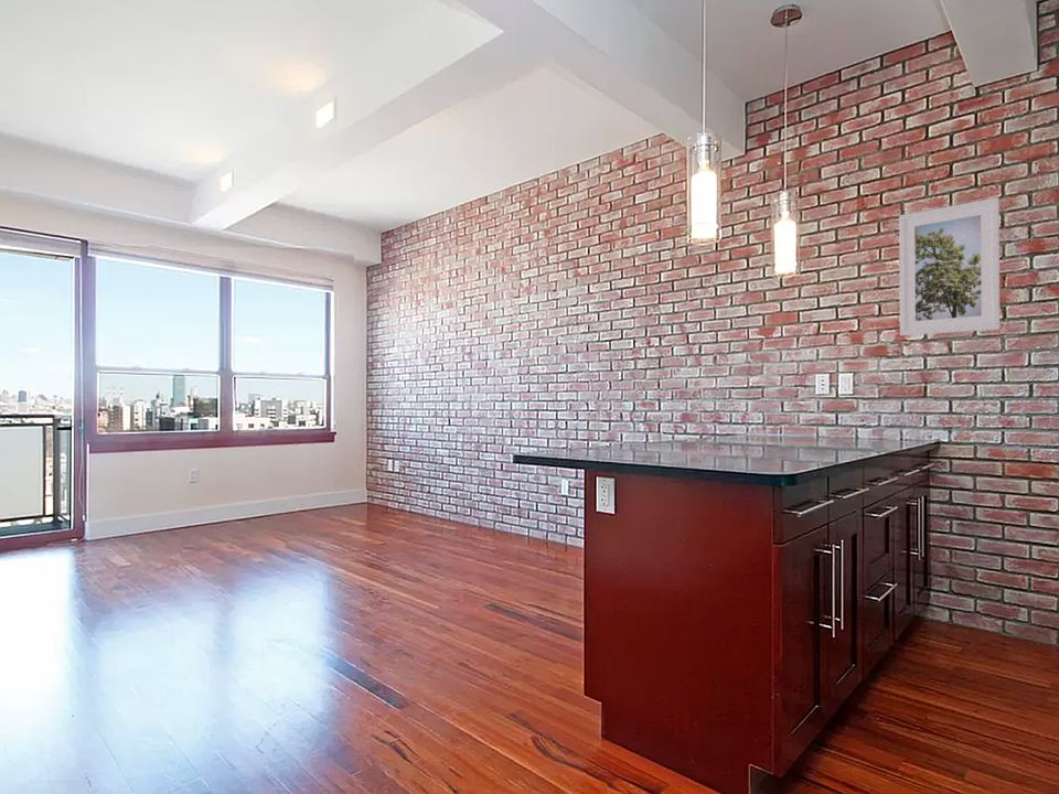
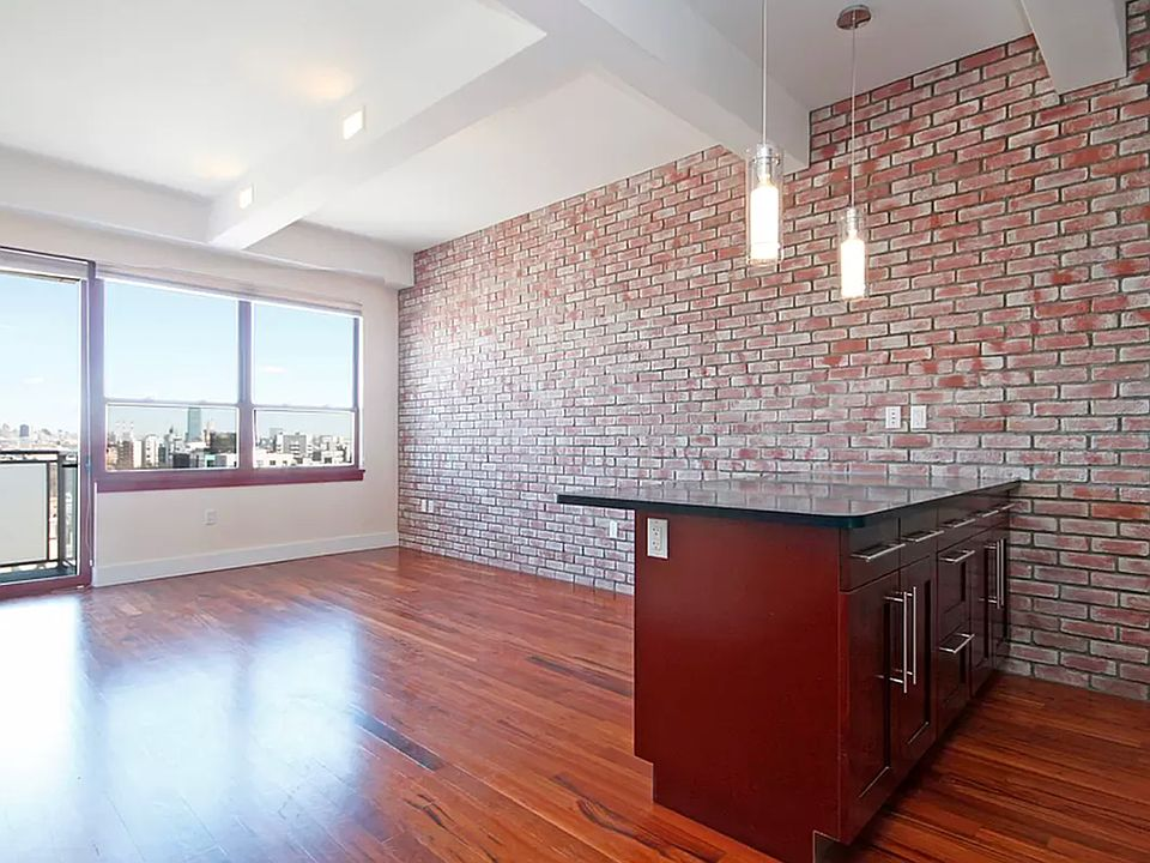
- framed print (946, 269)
